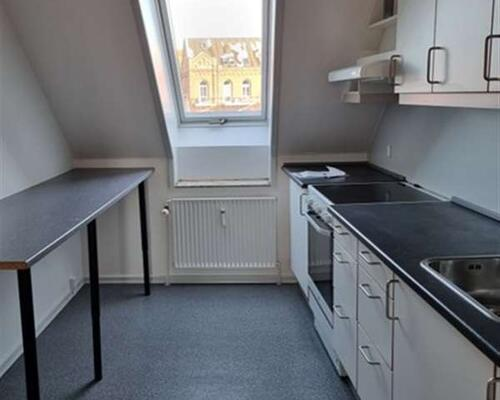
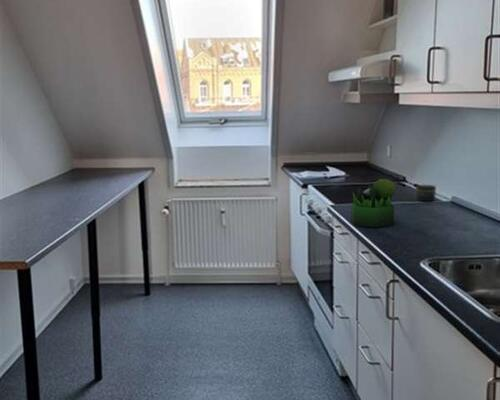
+ jar (425, 192)
+ plant (373, 200)
